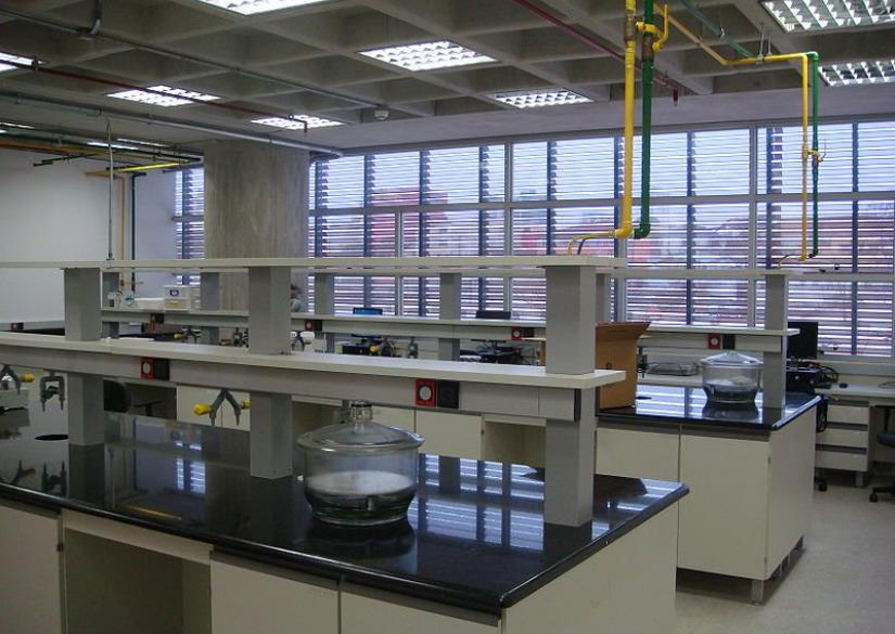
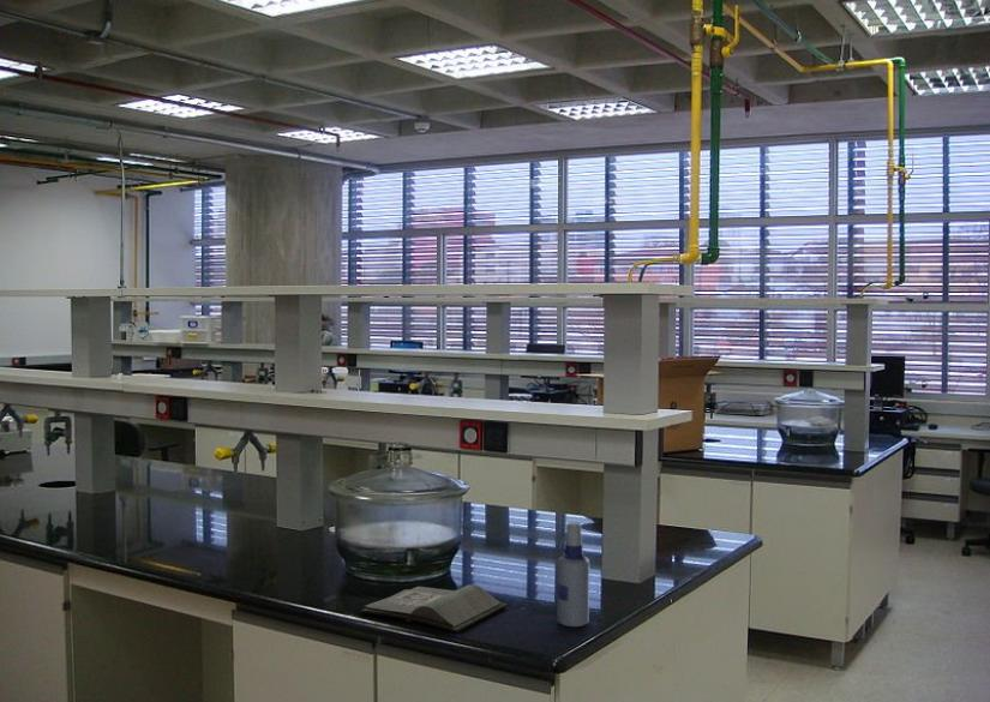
+ hardback book (432, 600)
+ spray bottle (572, 572)
